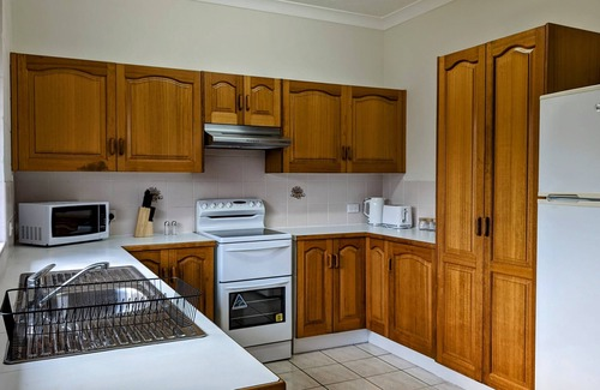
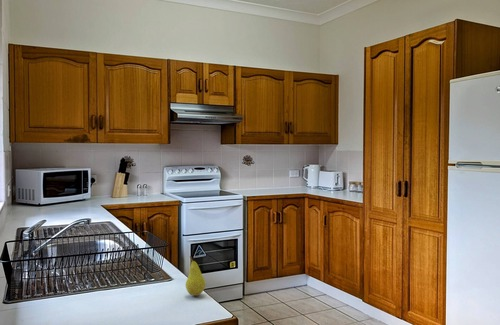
+ fruit (195, 275)
